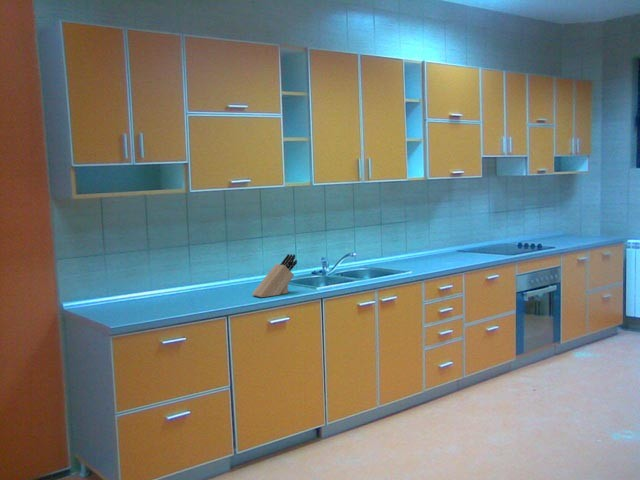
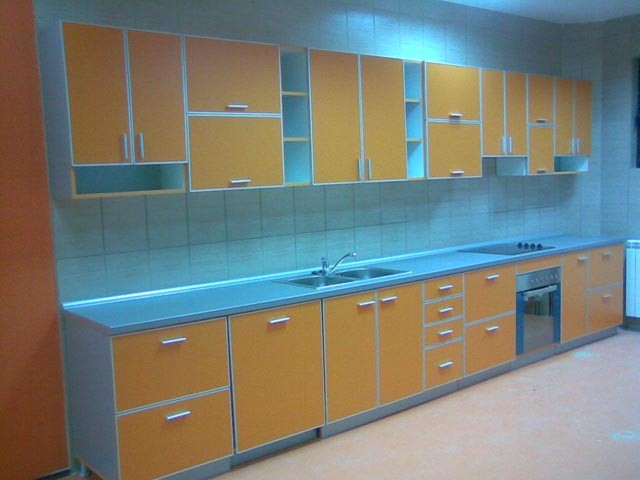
- knife block (275, 274)
